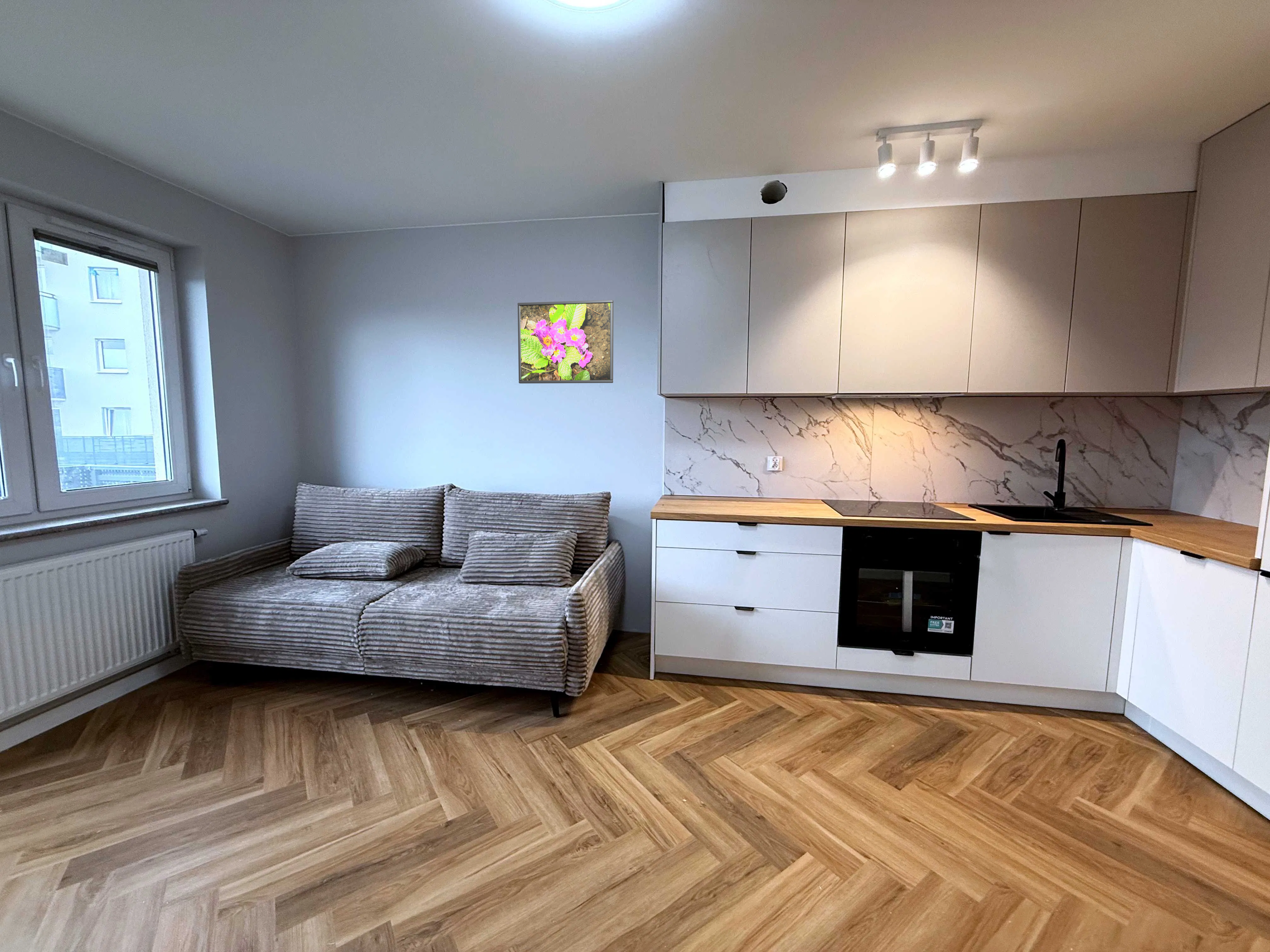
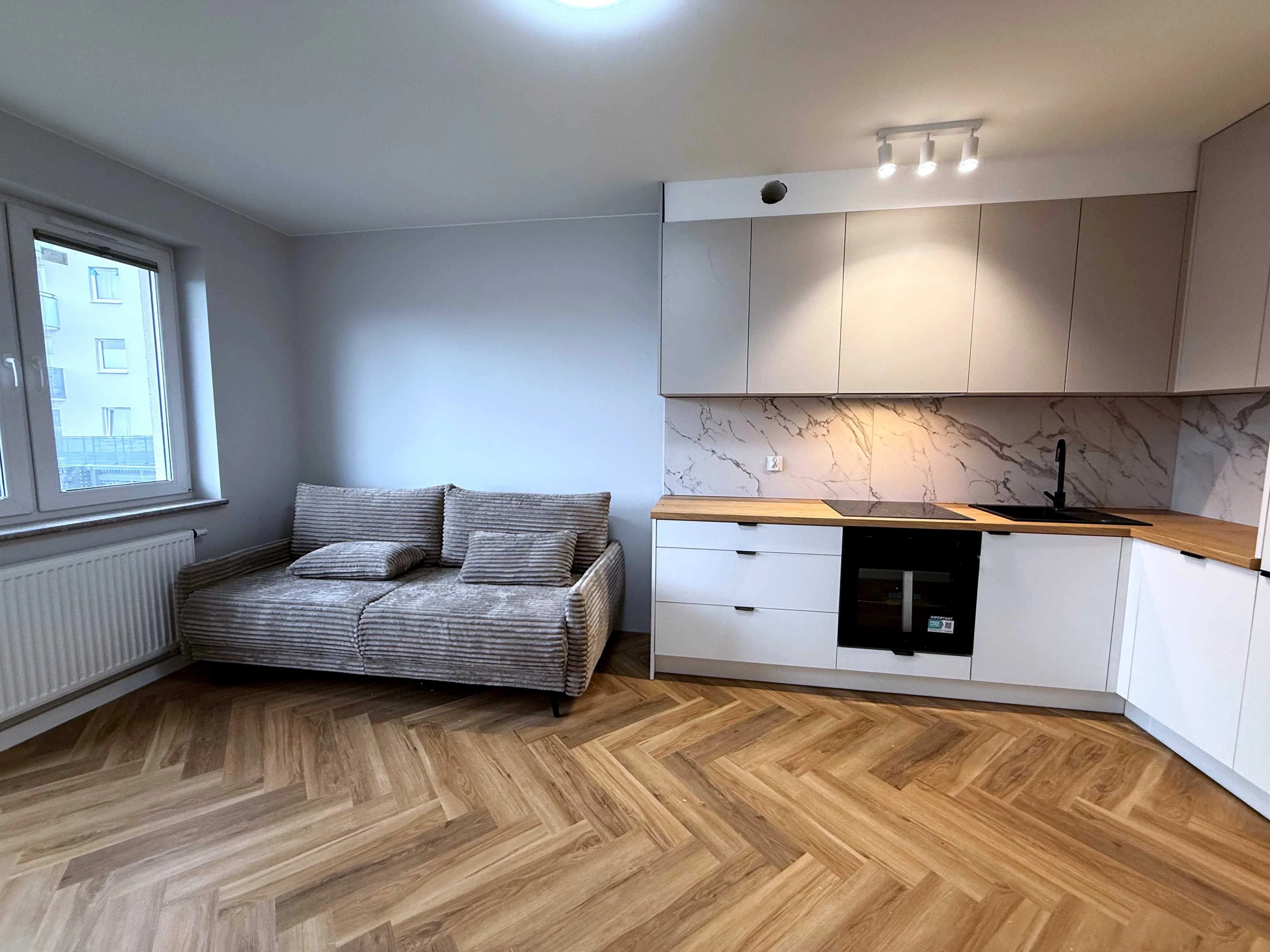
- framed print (565, 343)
